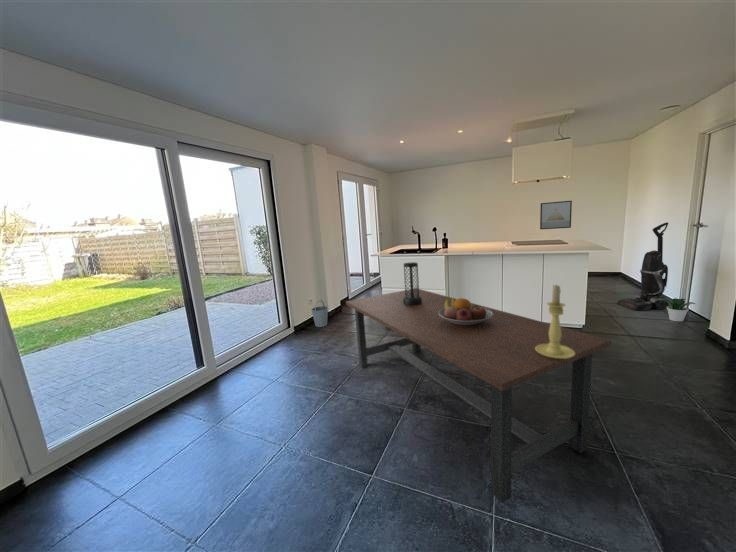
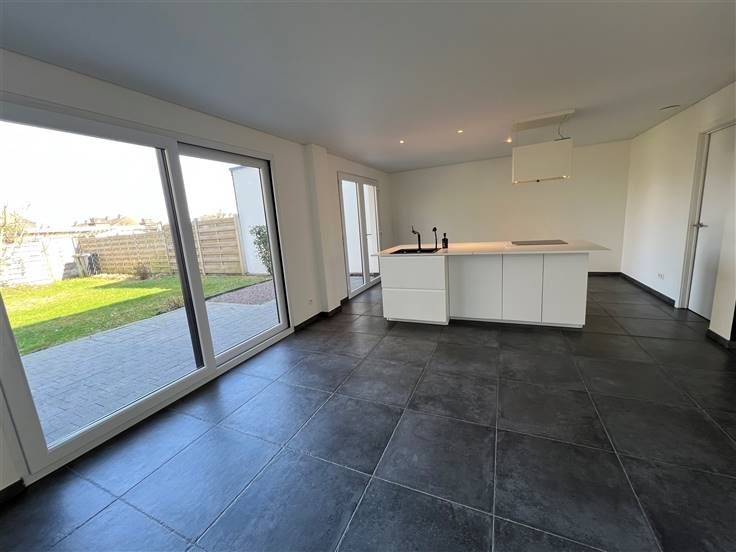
- bucket (320, 313)
- wall art (555, 215)
- dining table (442, 357)
- candle holder (555, 318)
- potted plant (674, 309)
- vacuum cleaner (644, 266)
- fruit bowl (464, 310)
- vase (411, 283)
